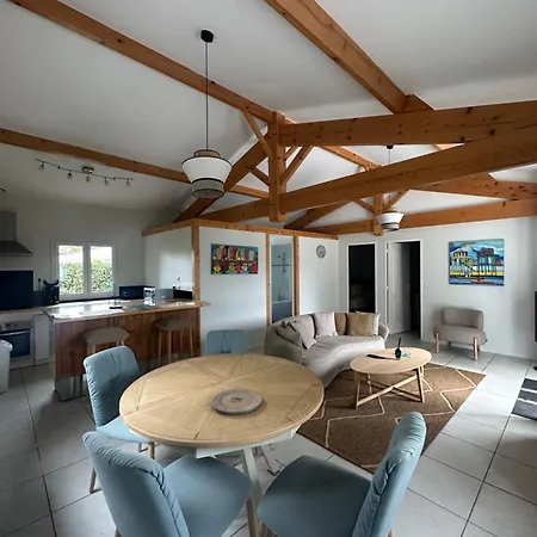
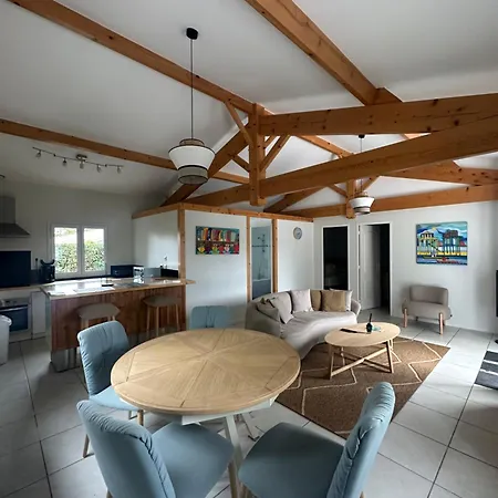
- plate (236, 400)
